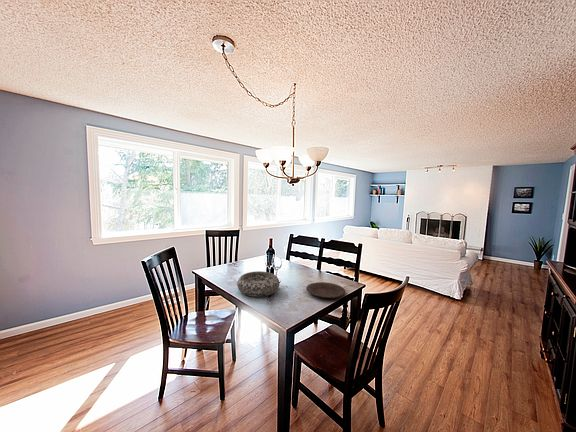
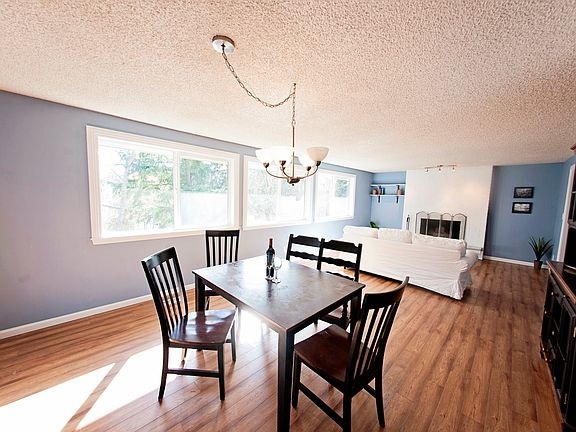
- decorative bowl (258, 283)
- plate (325, 290)
